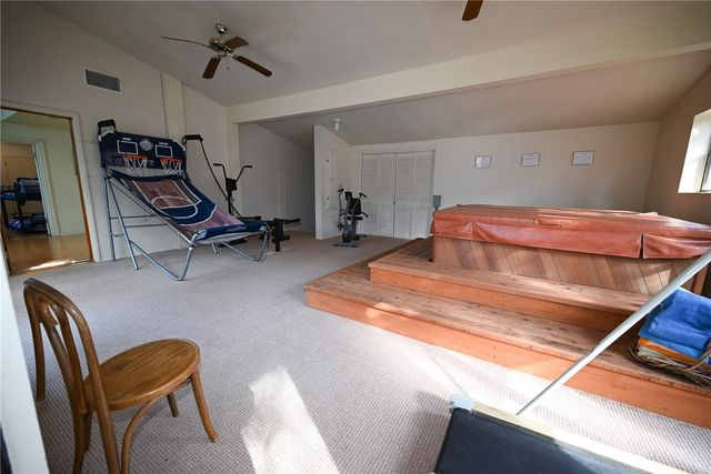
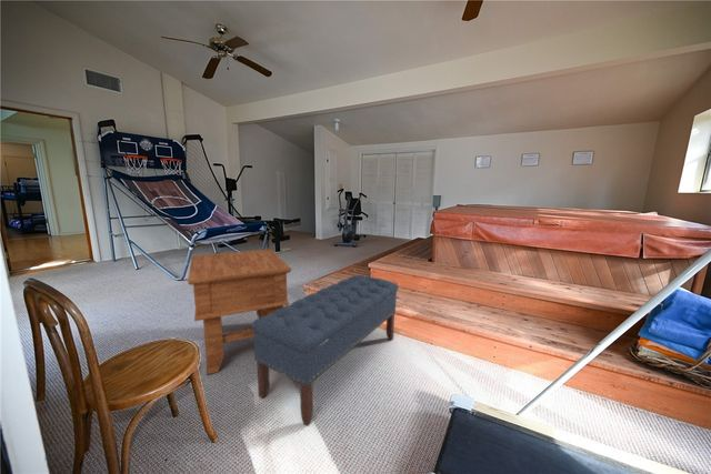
+ side table (240, 303)
+ bench (337, 330)
